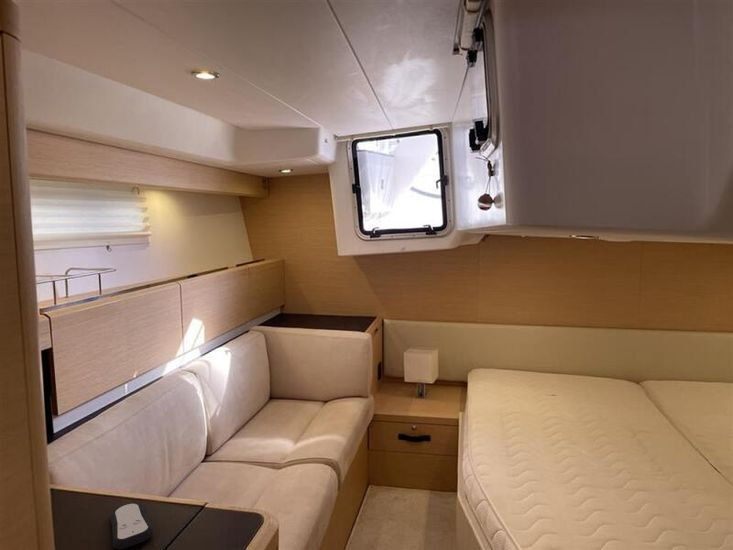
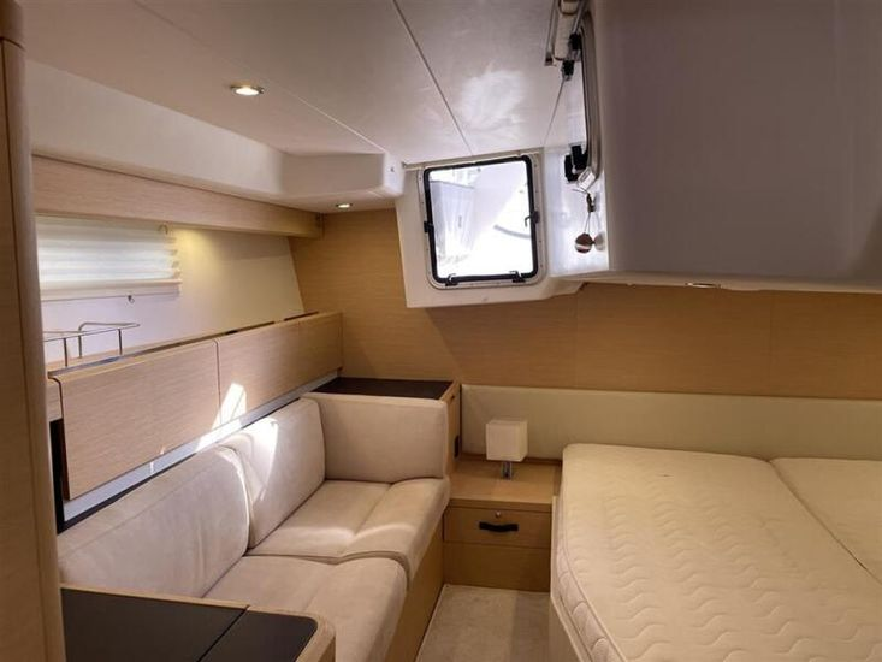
- remote control (129, 523)
